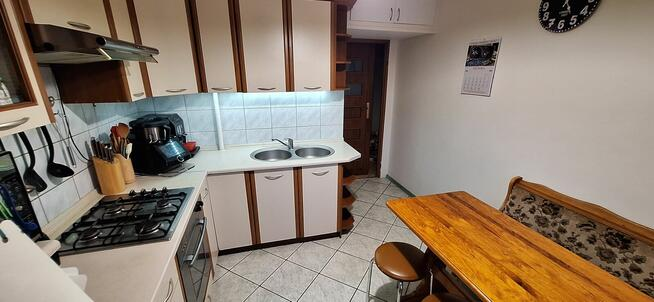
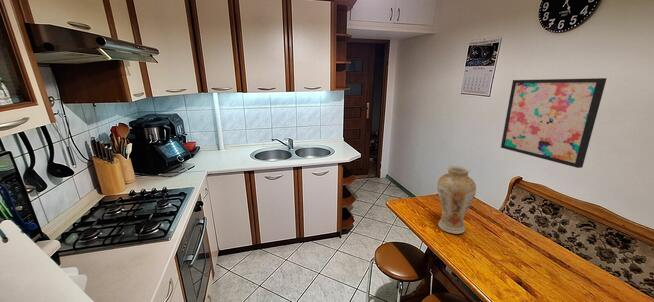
+ vase (454, 198)
+ wall art (544, 119)
